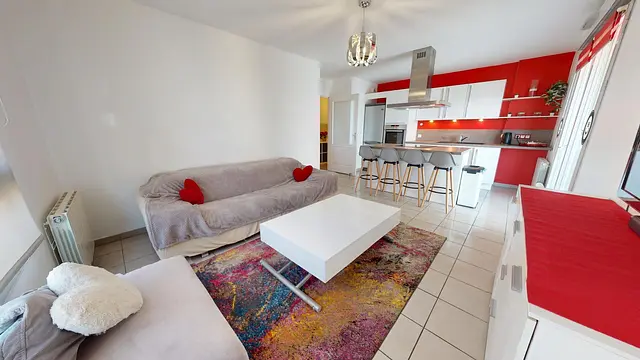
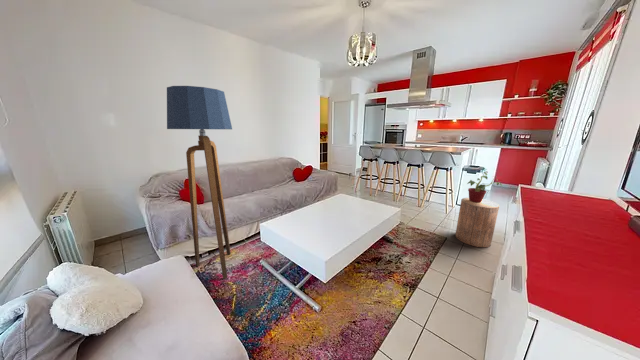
+ stool (476, 221)
+ potted plant (484, 187)
+ floor lamp (210, 188)
